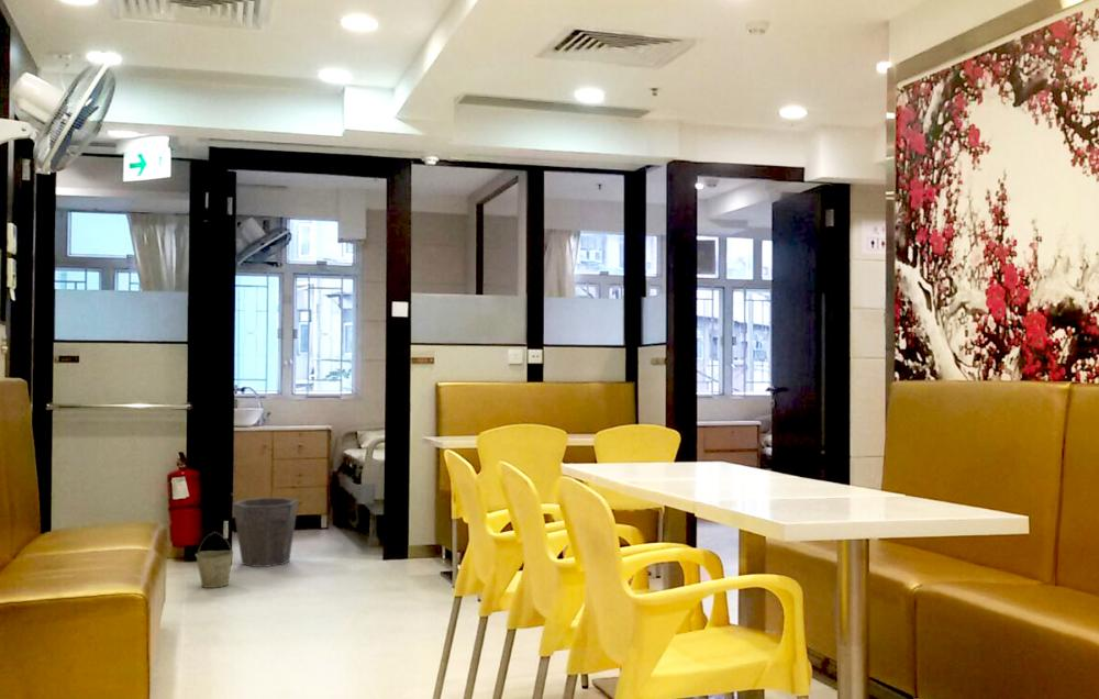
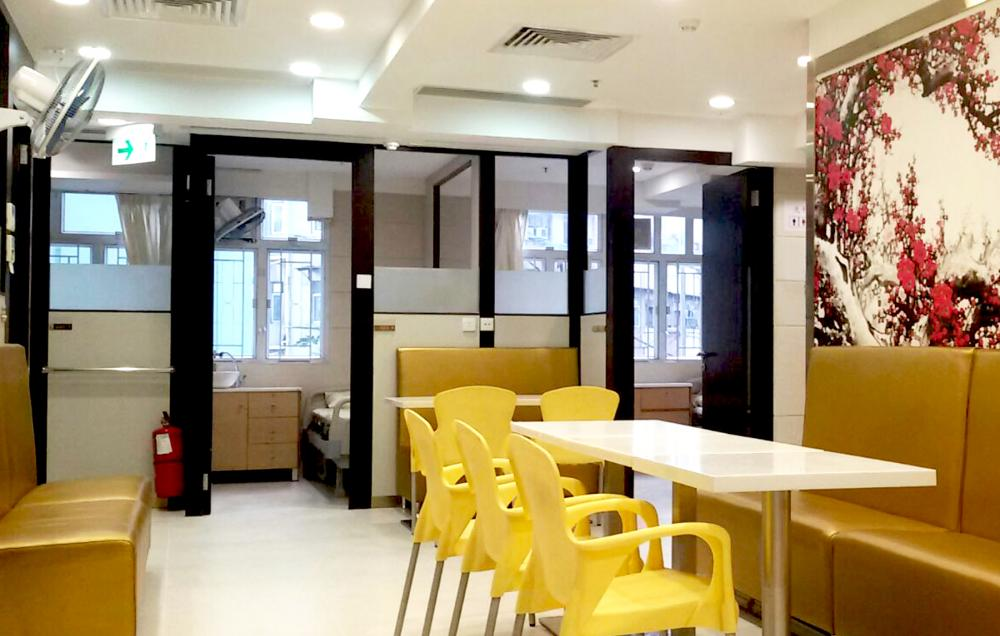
- waste bin (265, 532)
- bucket (214, 558)
